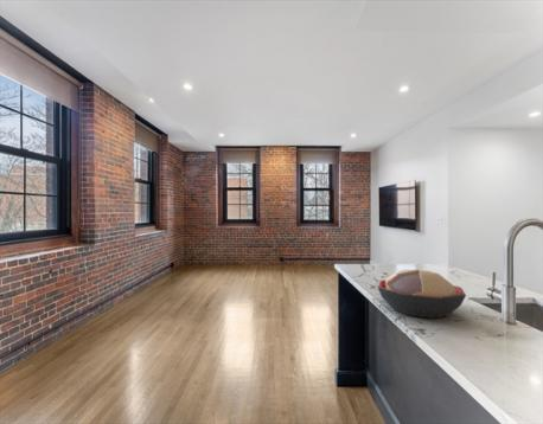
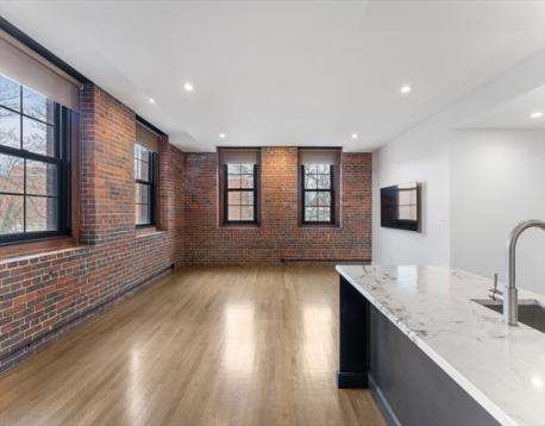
- decorative bowl (419, 289)
